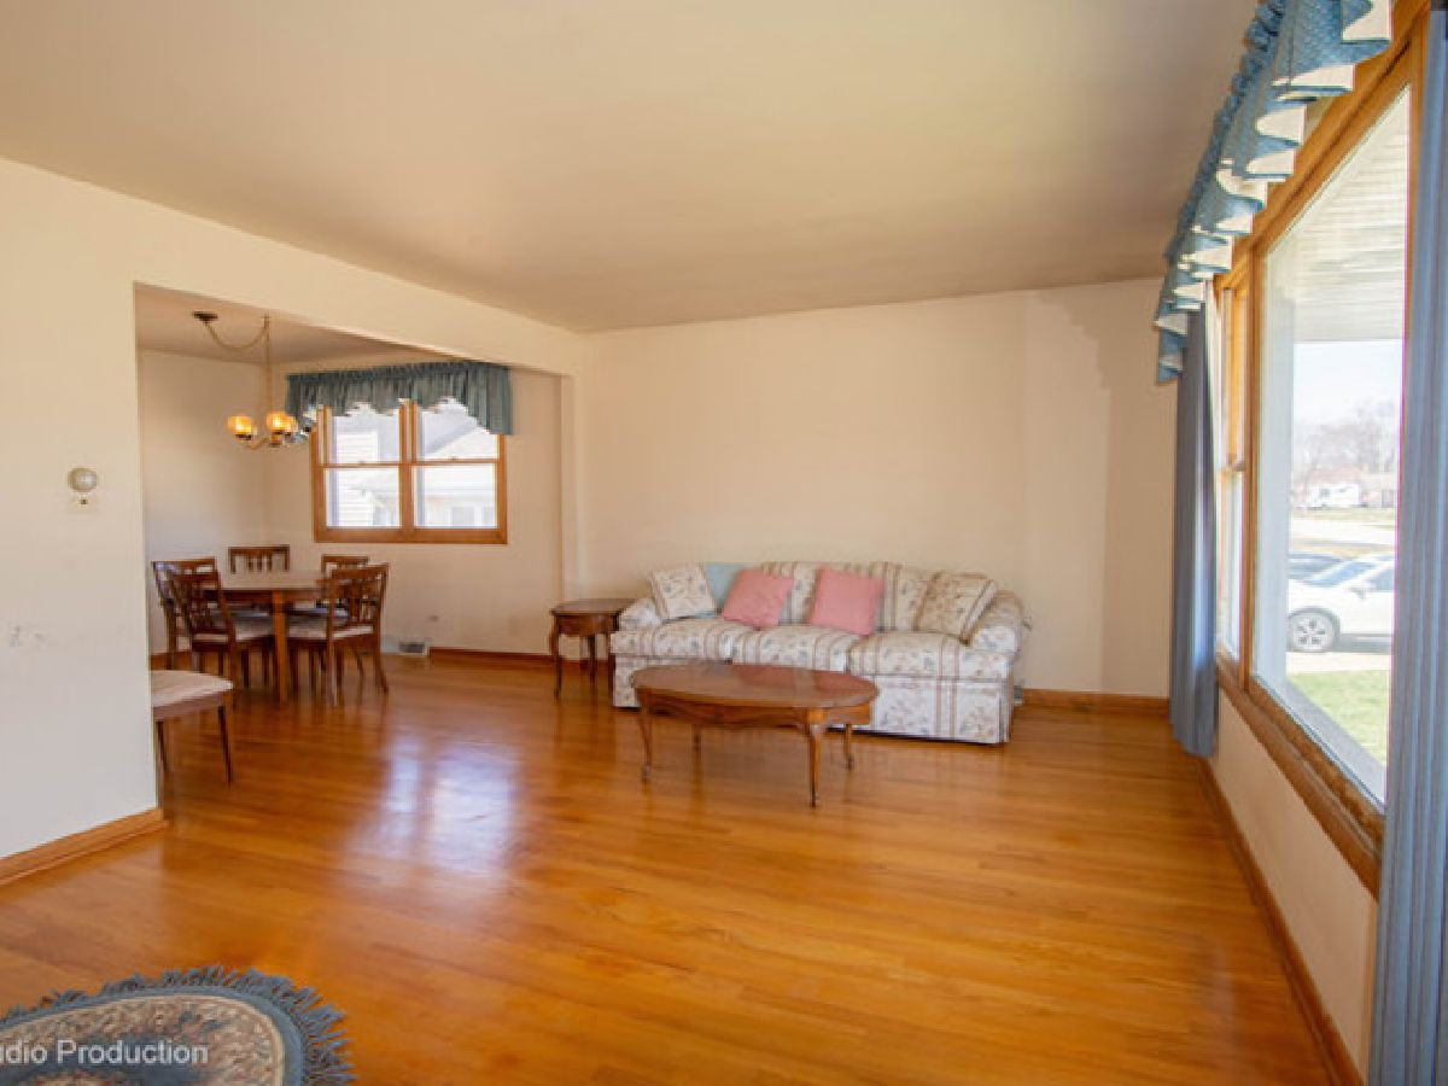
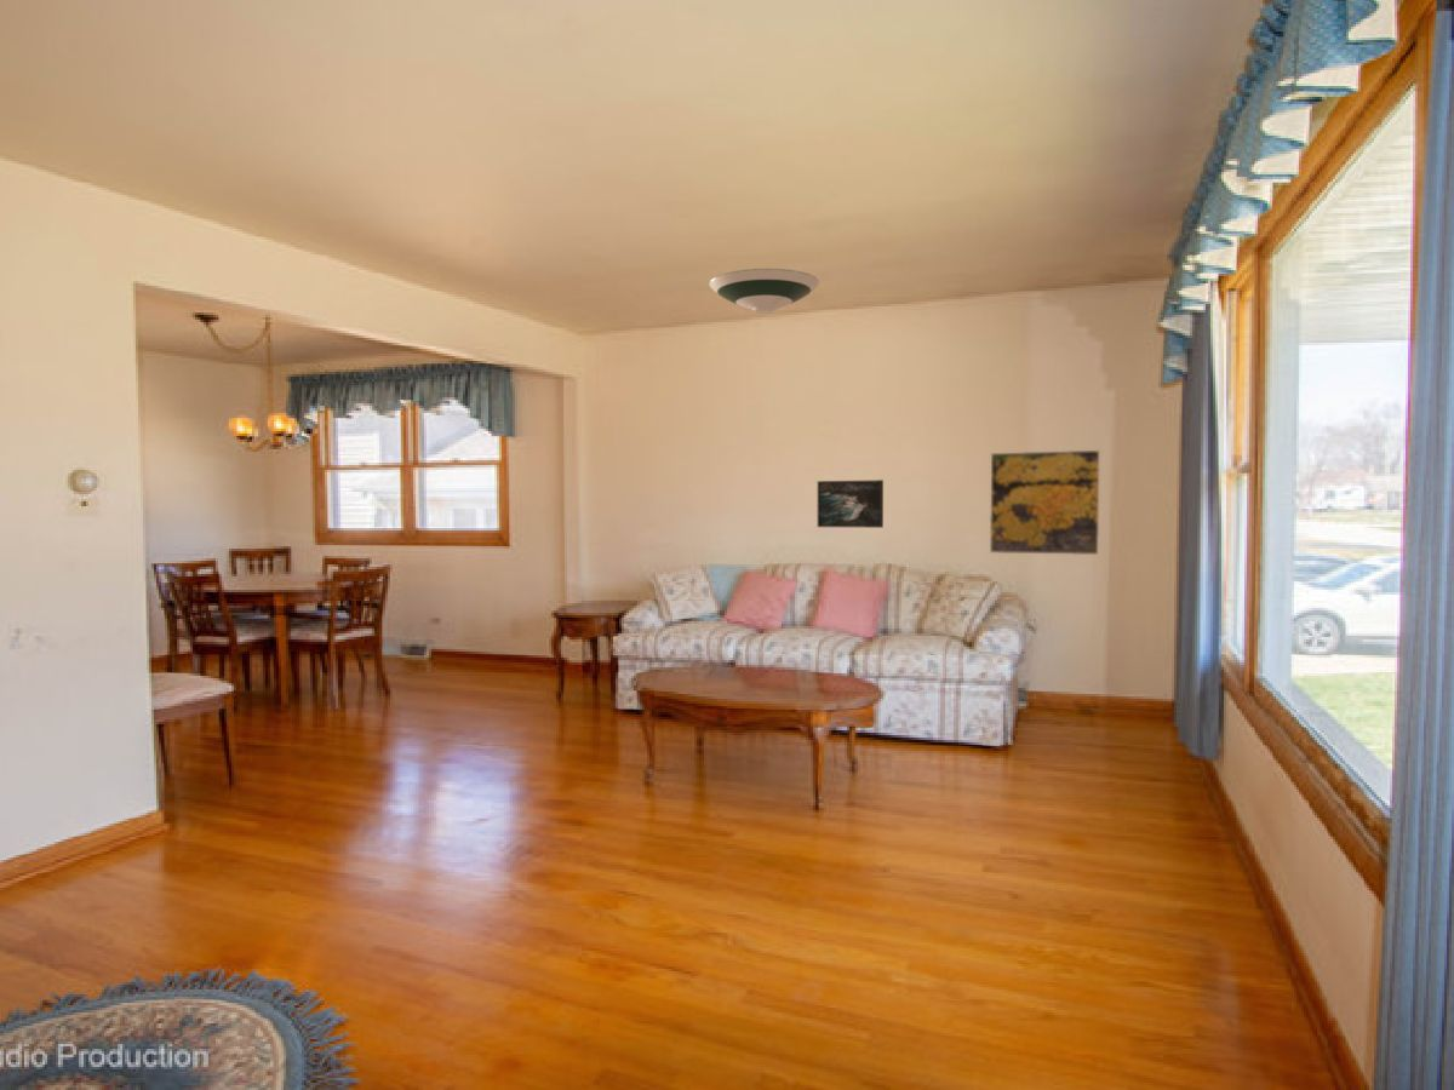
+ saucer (763, 297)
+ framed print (1043, 503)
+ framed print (849, 504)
